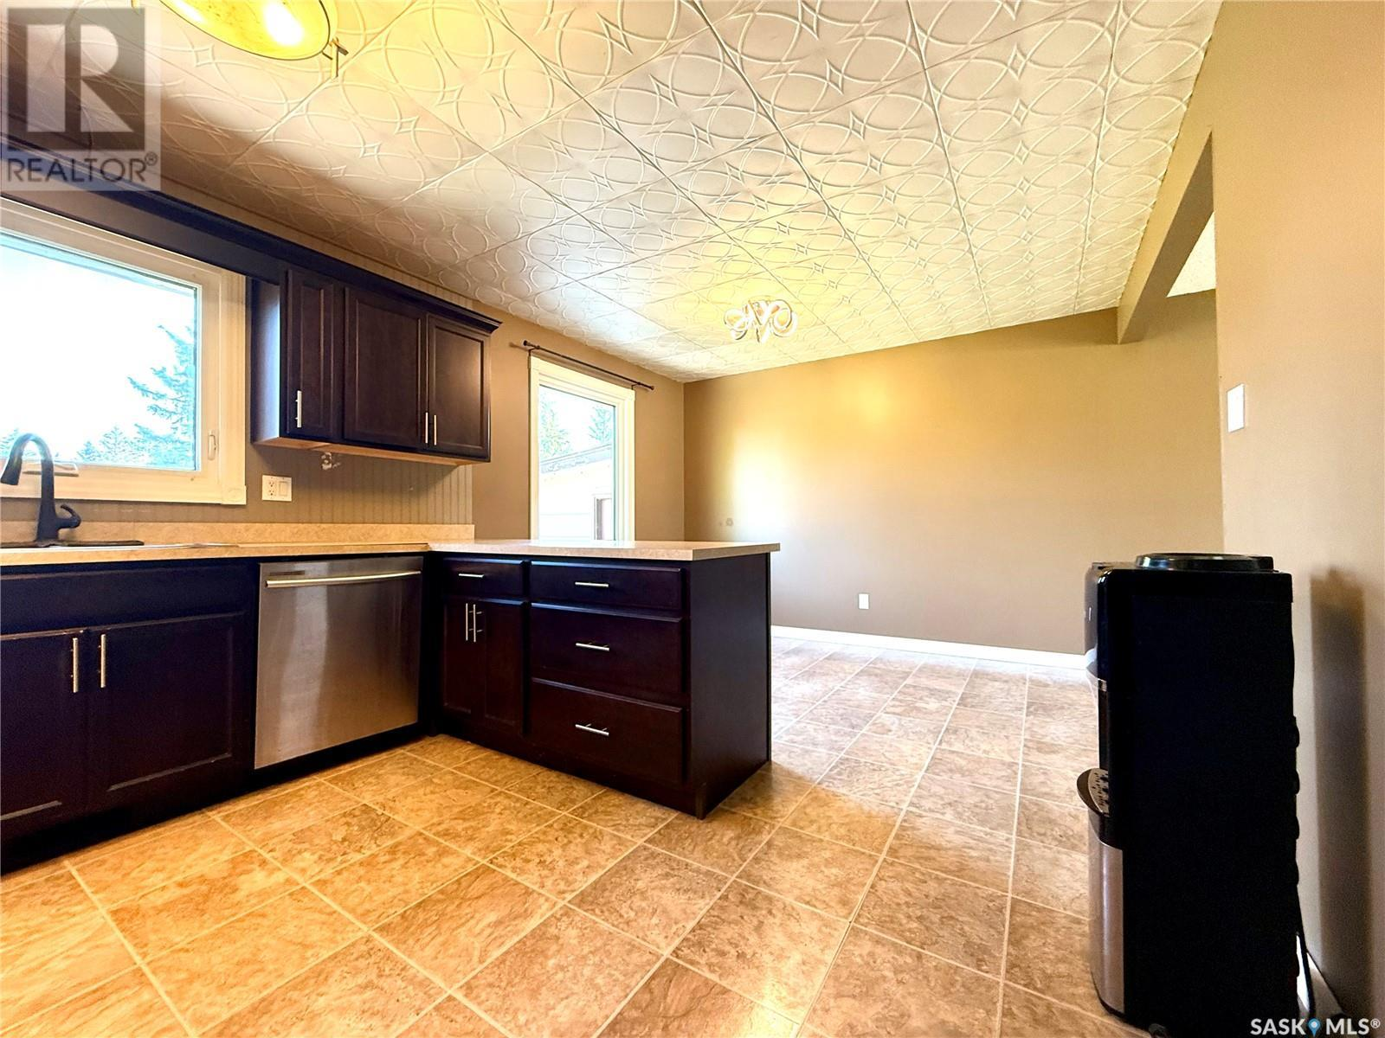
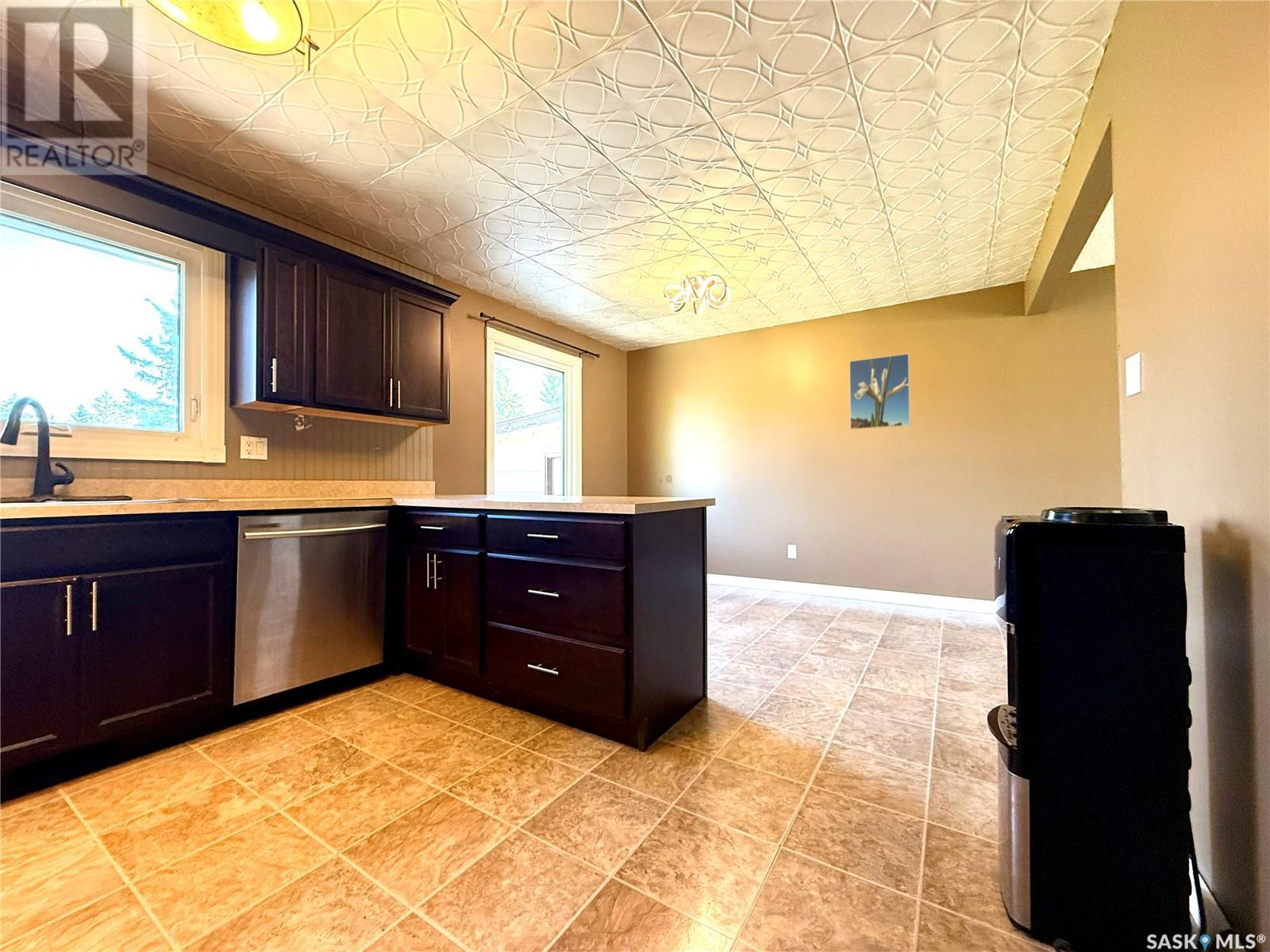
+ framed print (879, 392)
